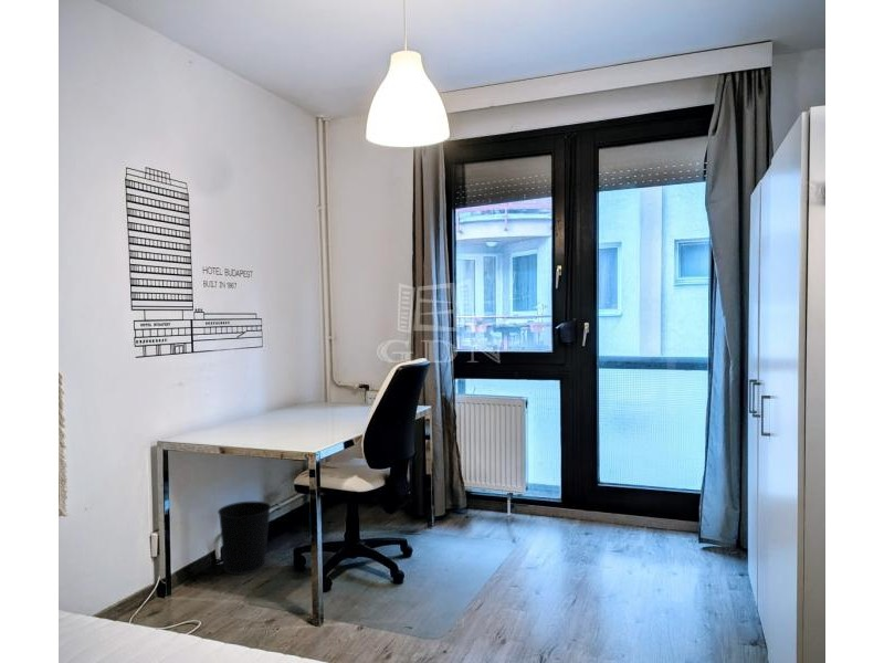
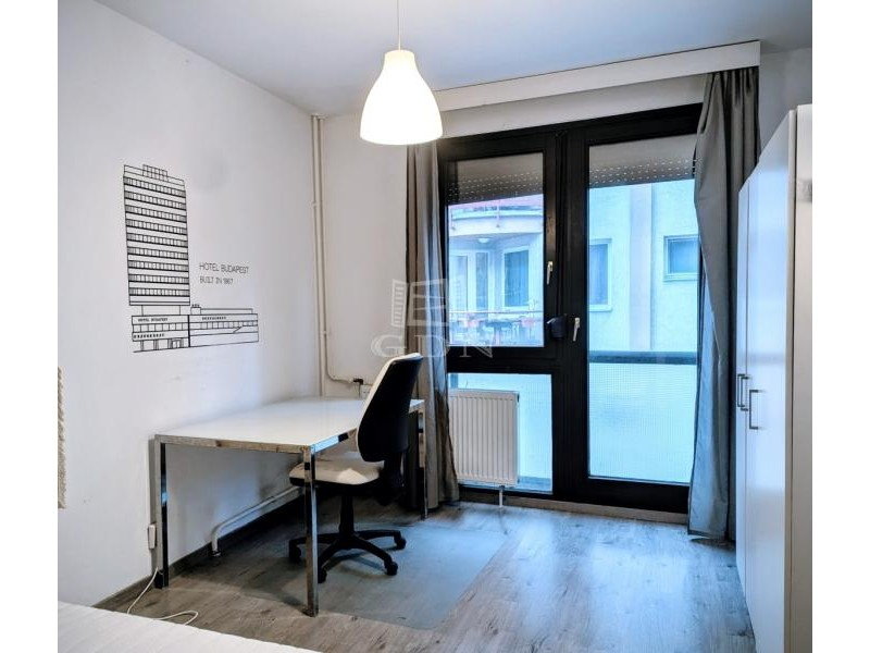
- wastebasket (244, 537)
